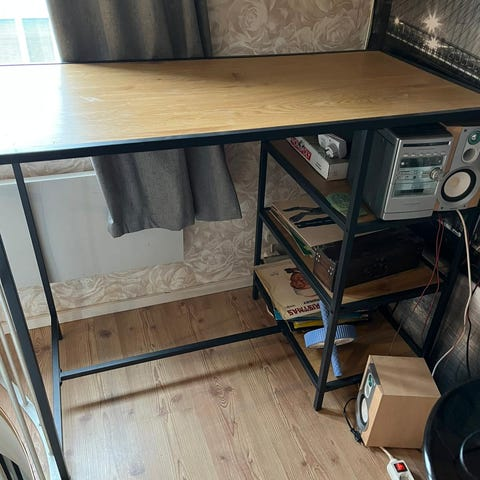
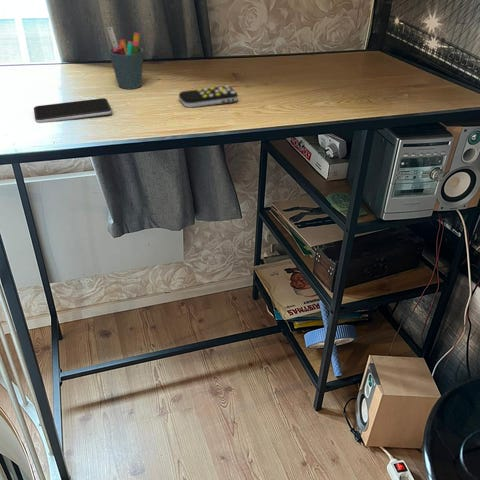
+ pen holder (127, 58)
+ smartphone (72, 110)
+ remote control (208, 96)
